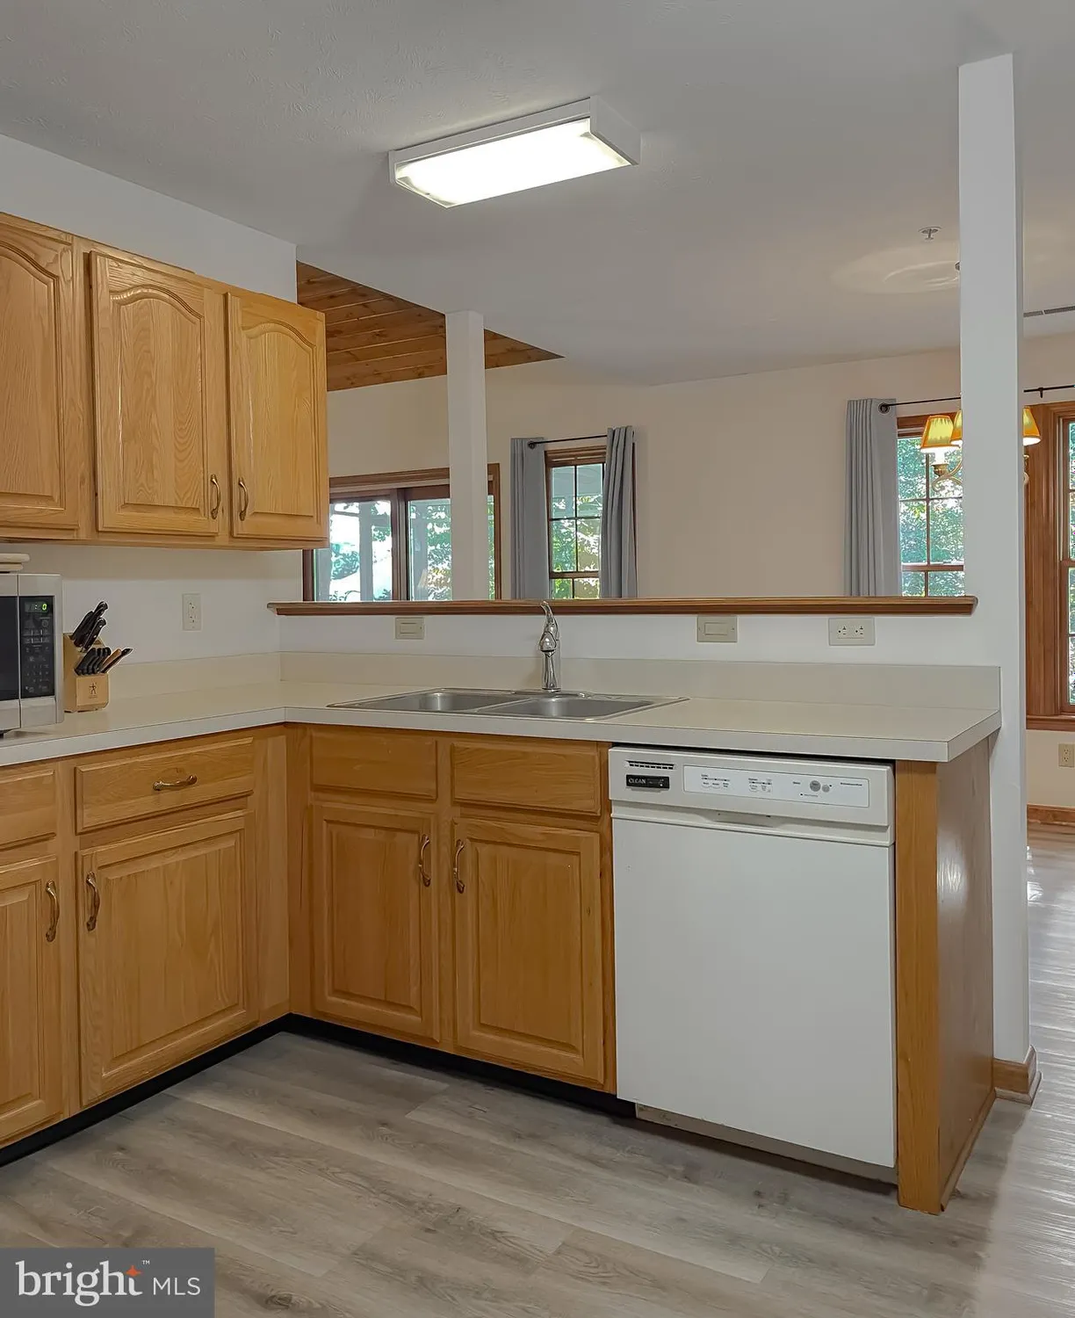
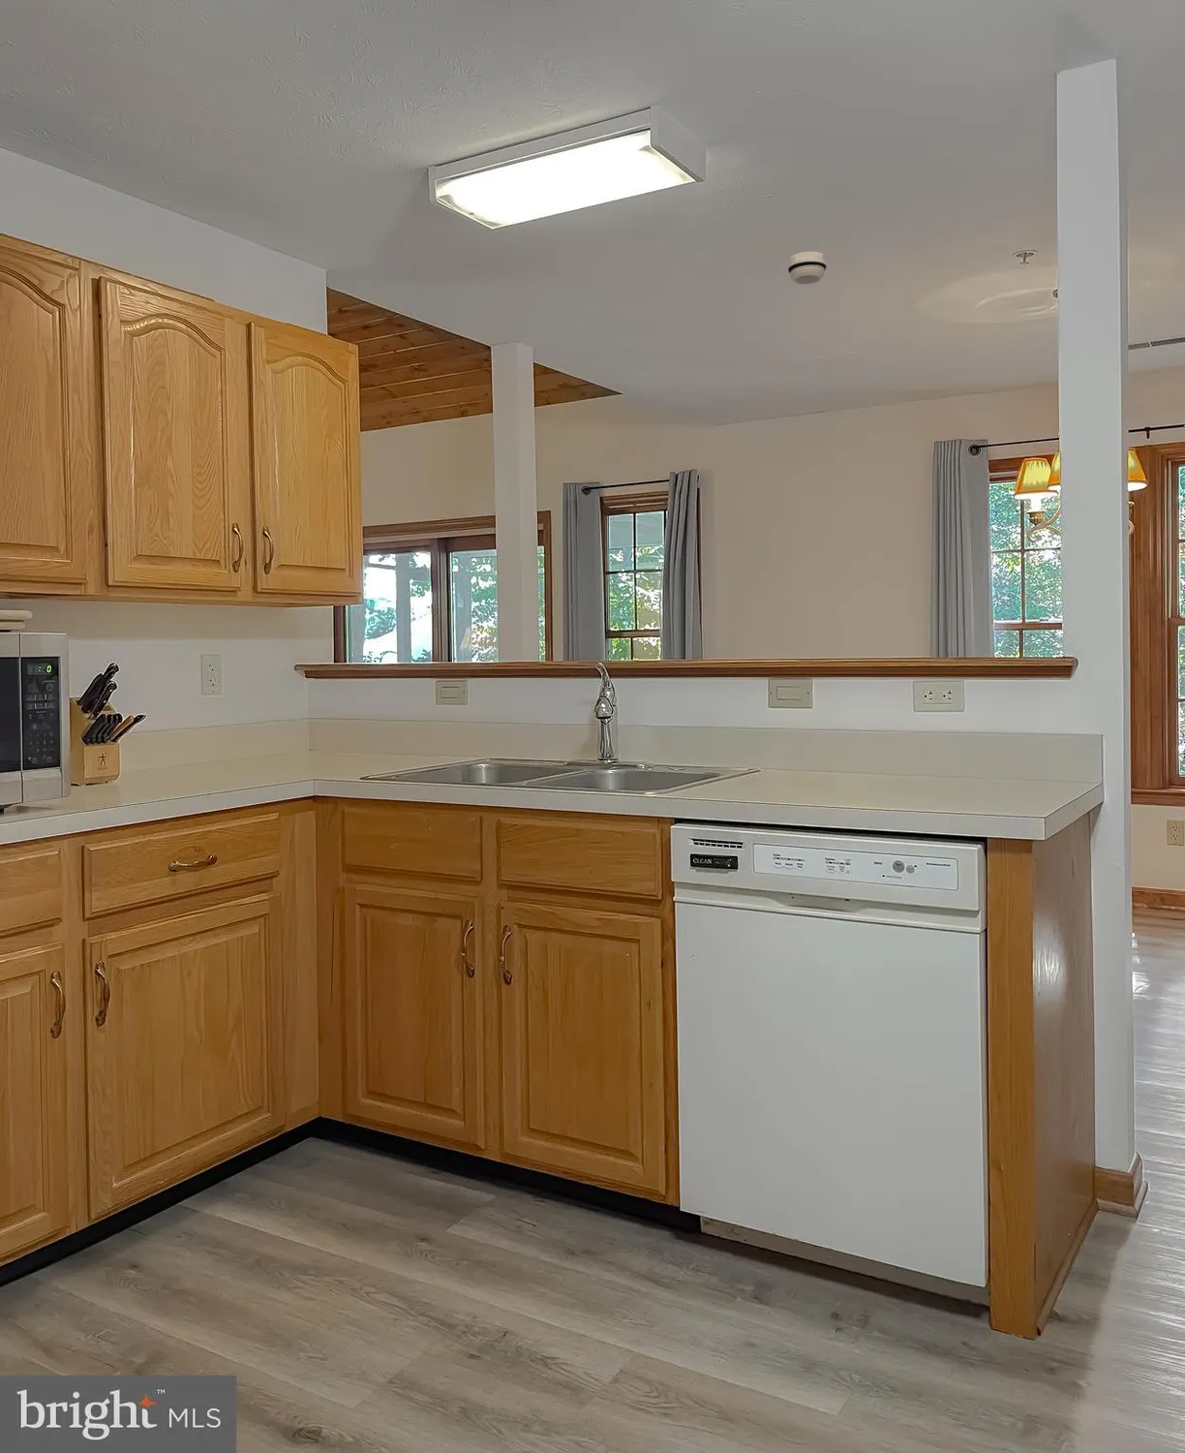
+ smoke detector (806, 268)
